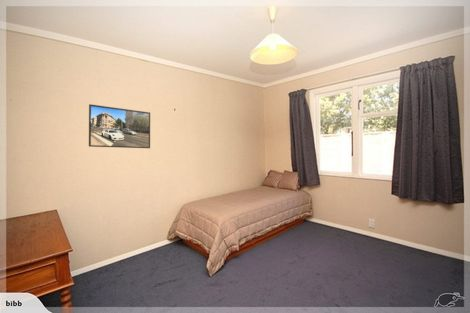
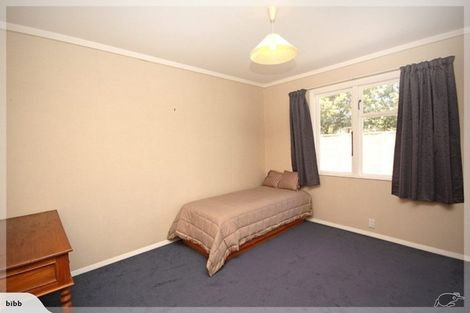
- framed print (122, 128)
